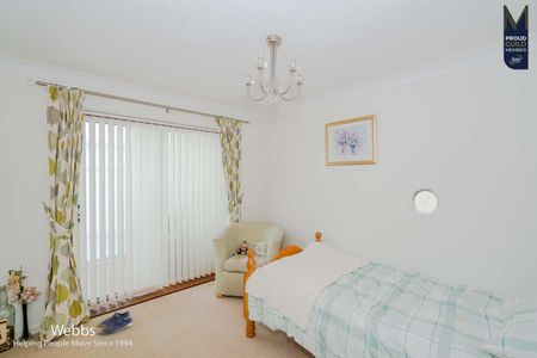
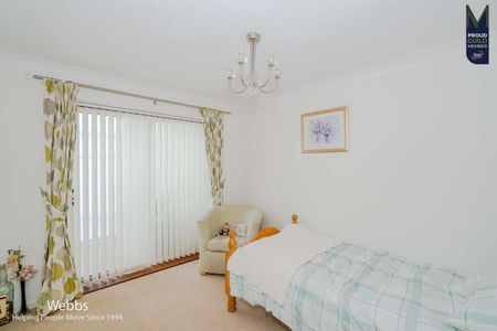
- shoe (116, 320)
- decorative plate (425, 200)
